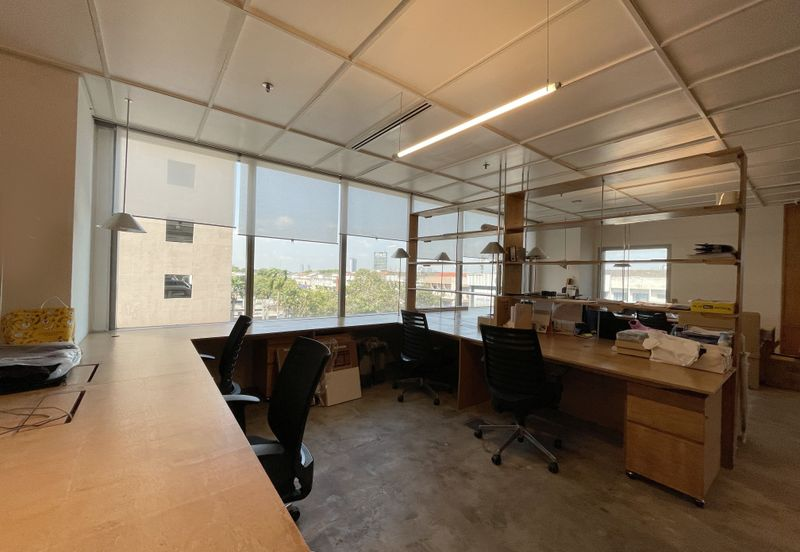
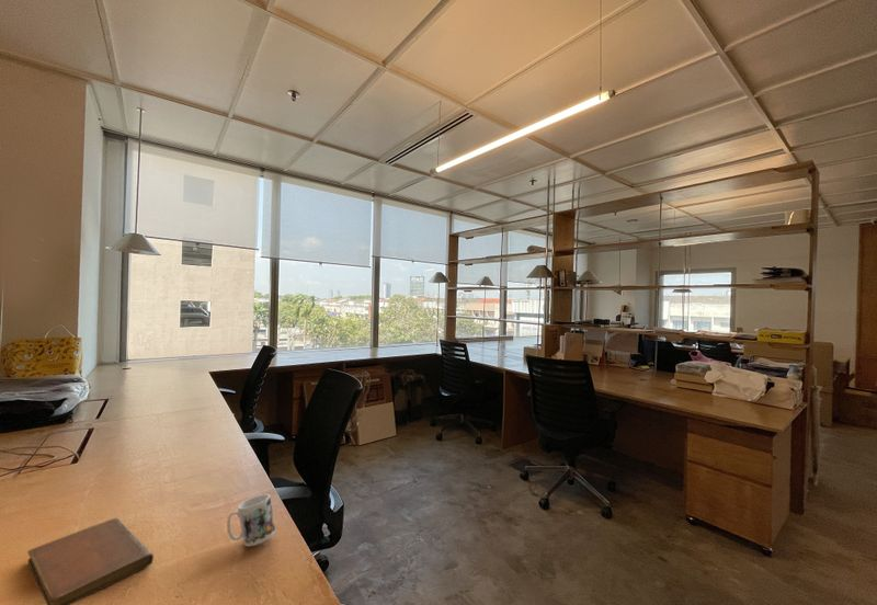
+ notebook (90, 557)
+ mug (252, 521)
